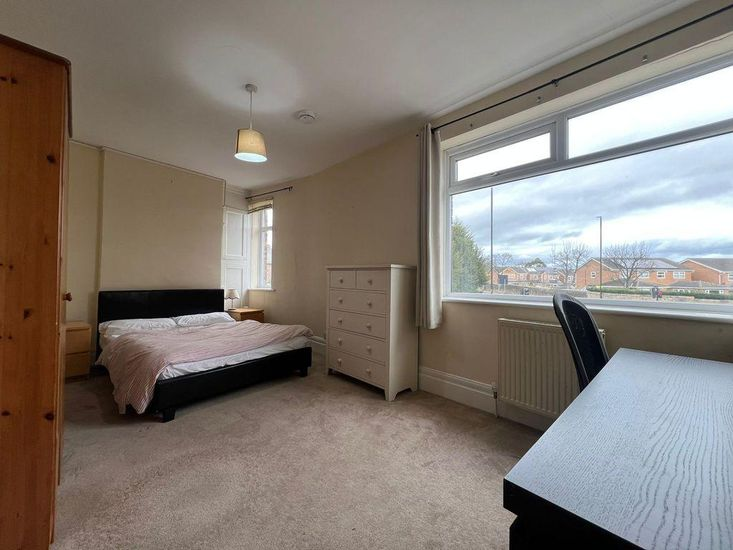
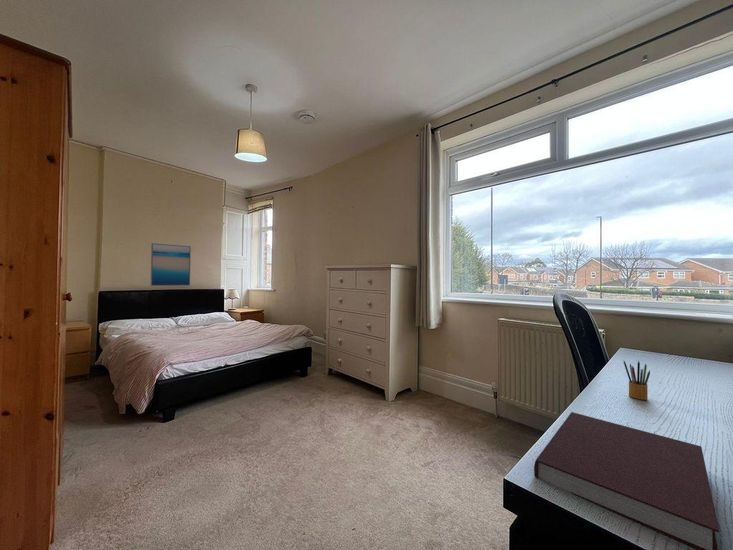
+ notebook (621, 462)
+ wall art (171, 265)
+ pencil box (637, 379)
